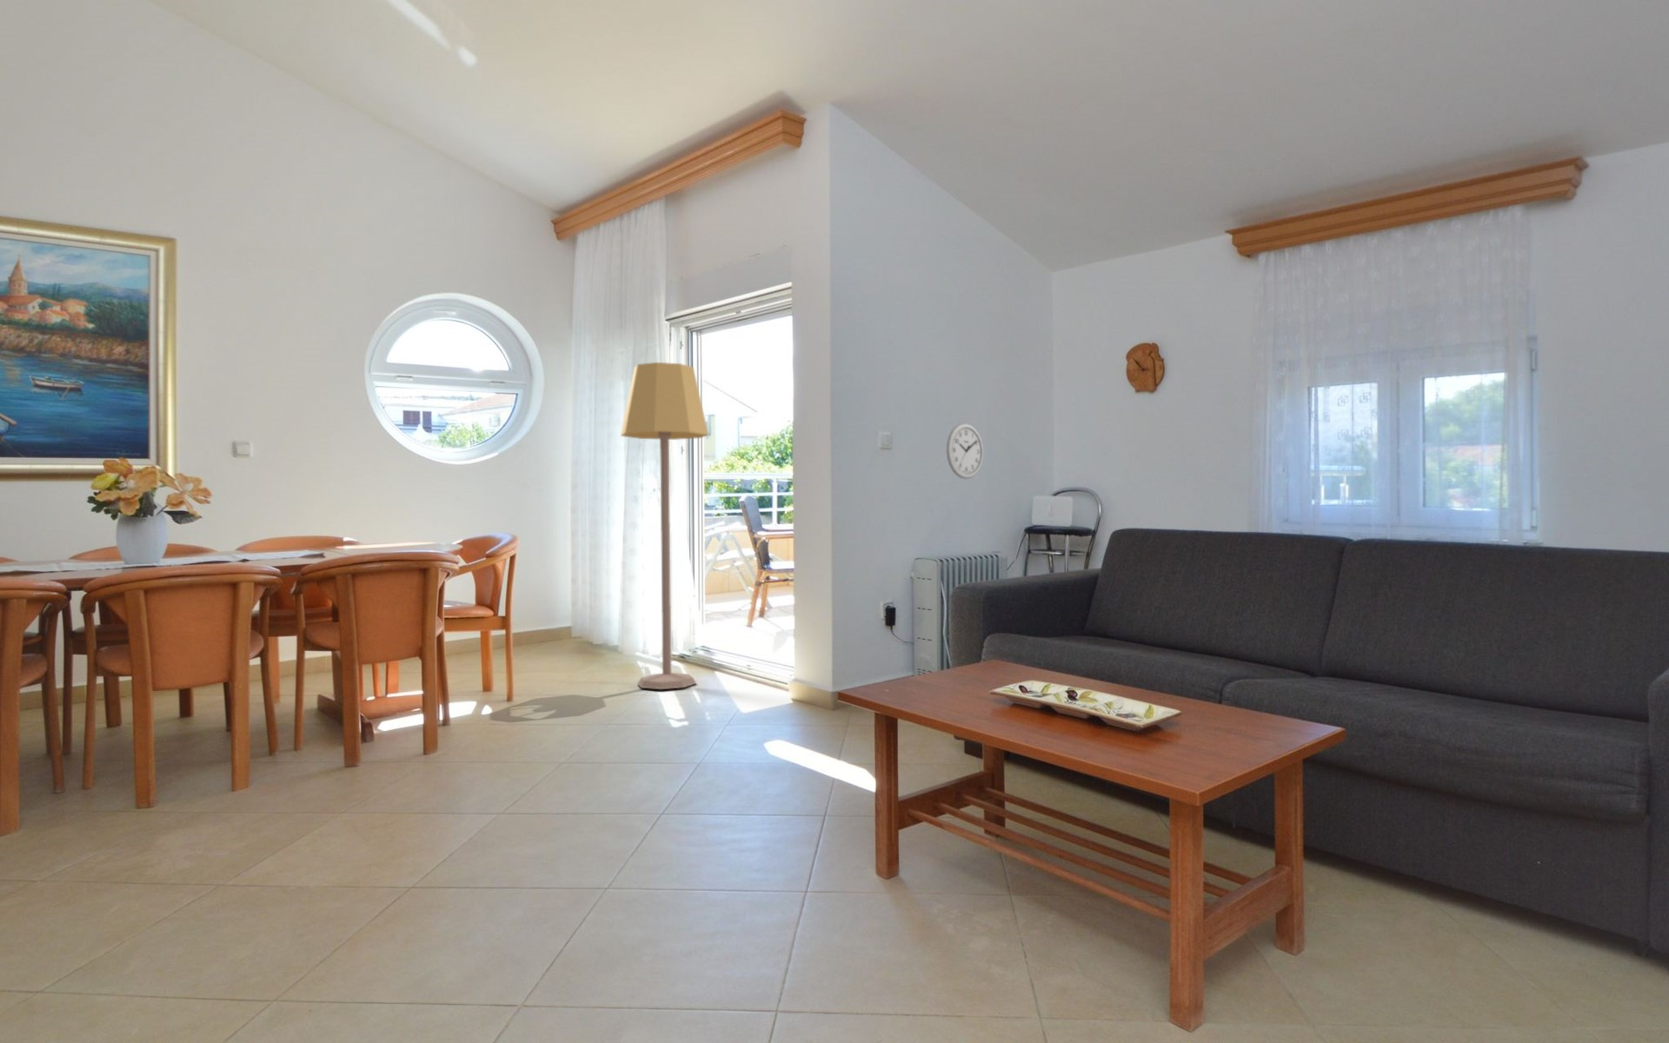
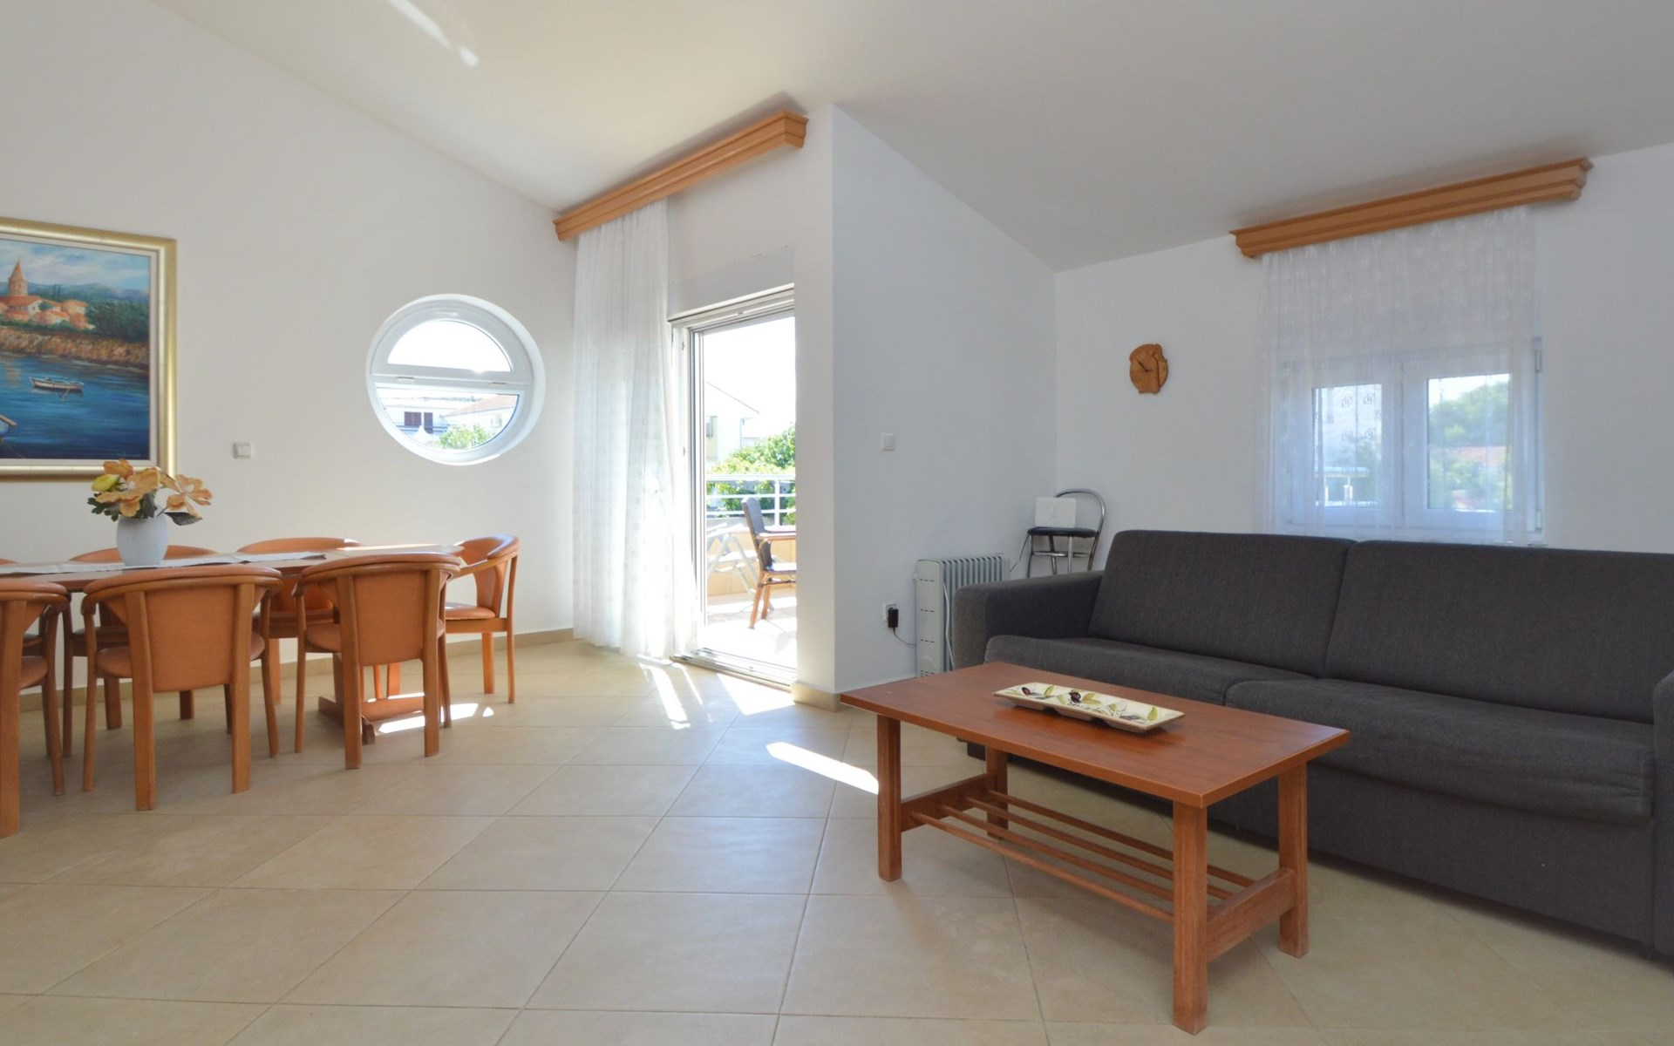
- wall clock (966, 451)
- lamp (664, 526)
